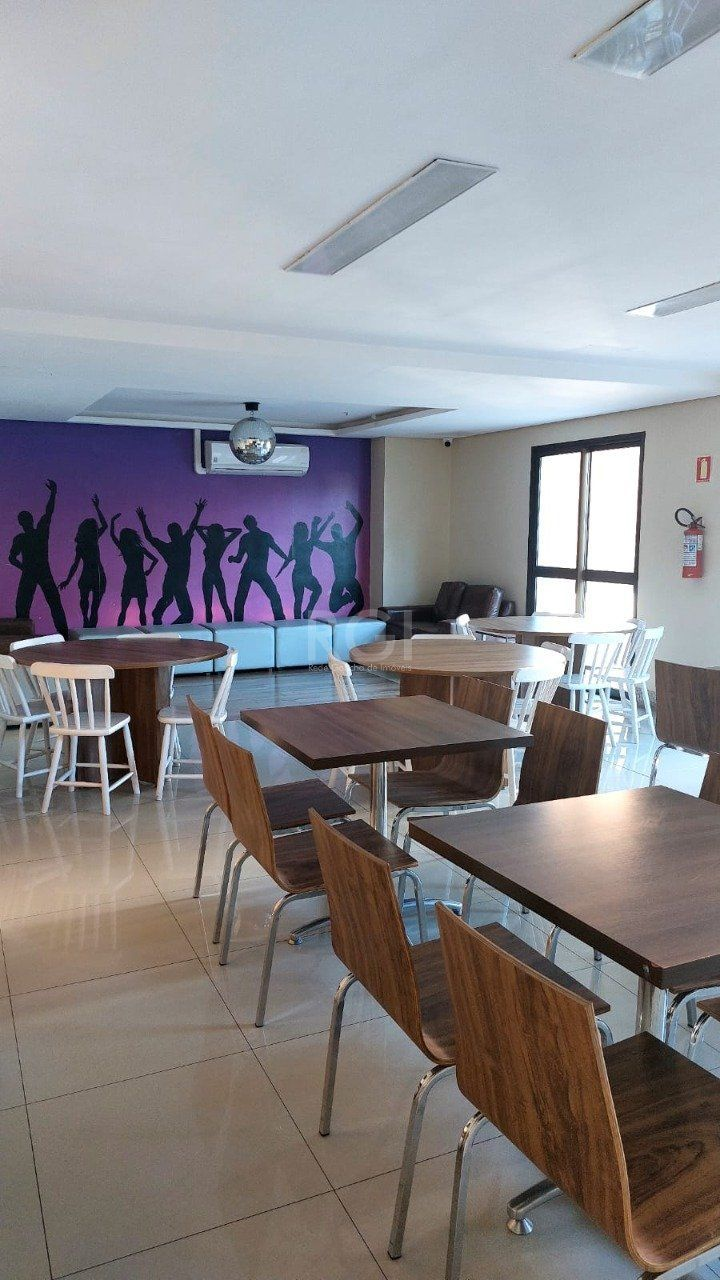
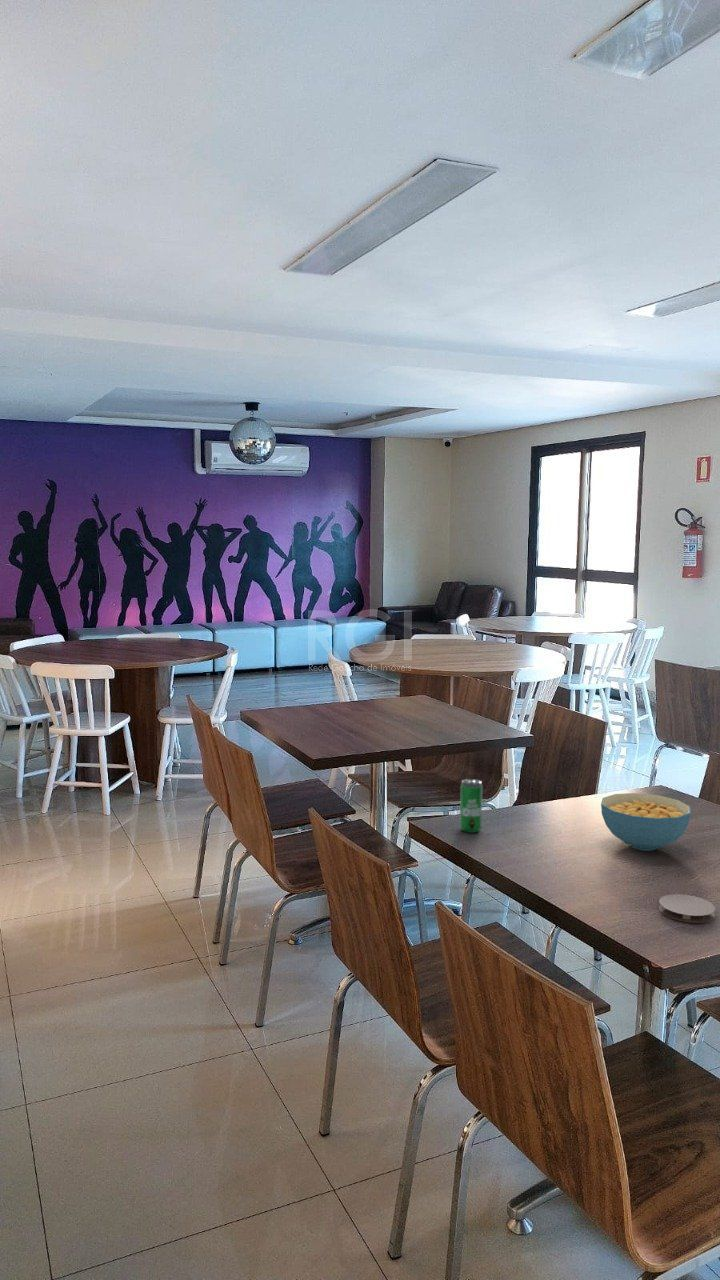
+ cereal bowl (644, 825)
+ coaster (686, 908)
+ beverage can (471, 805)
